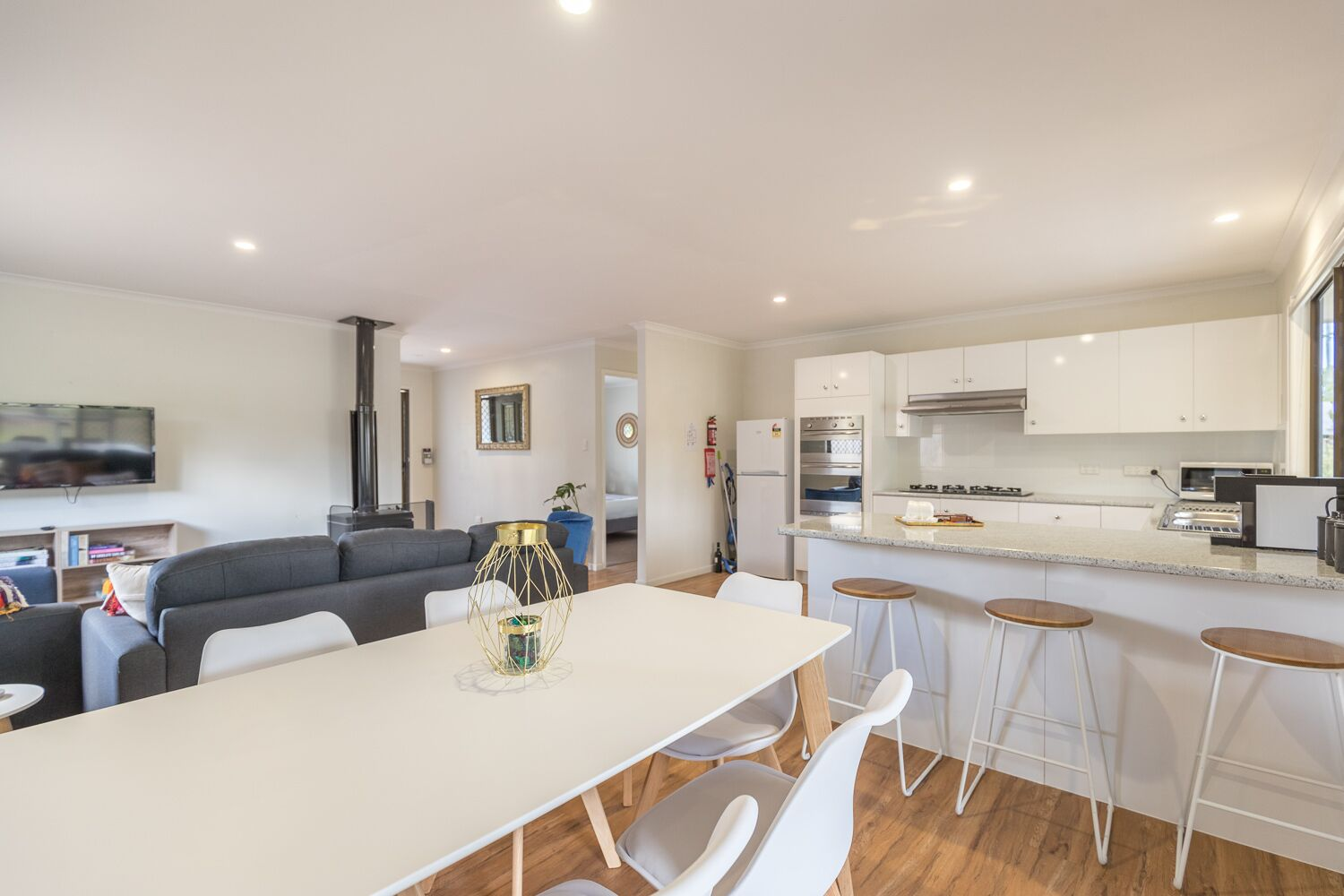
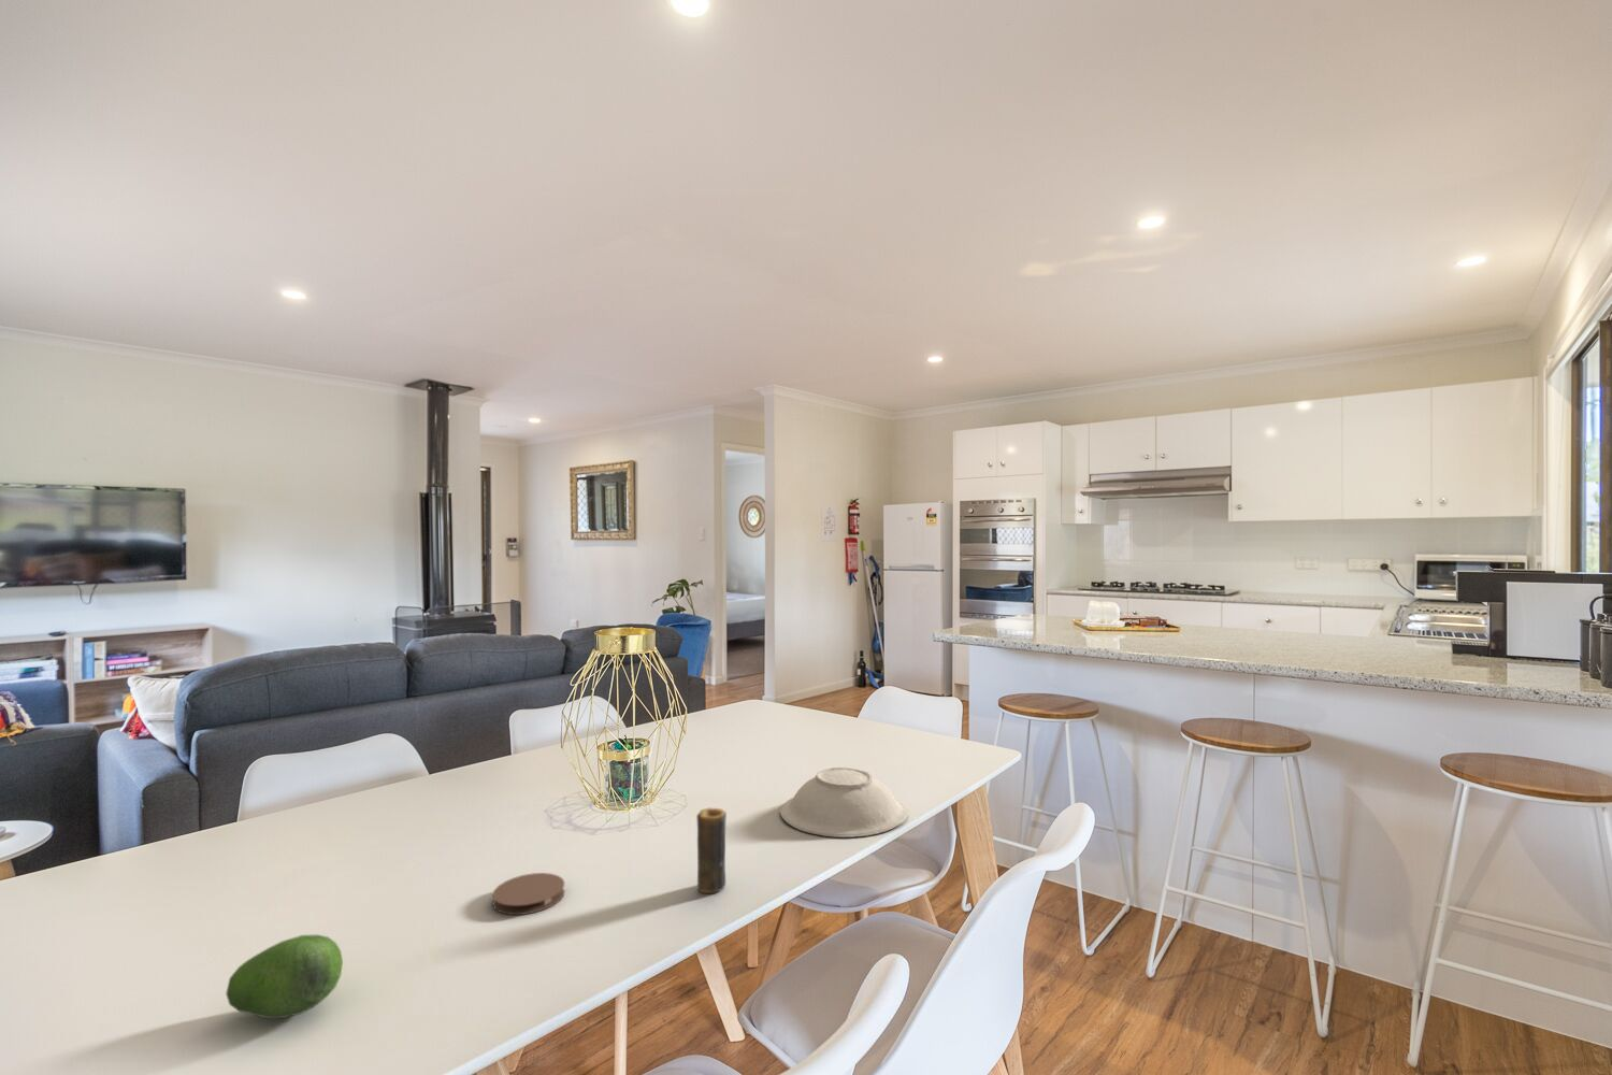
+ candle (711, 849)
+ coaster (529, 893)
+ fruit (284, 977)
+ bowl (843, 792)
